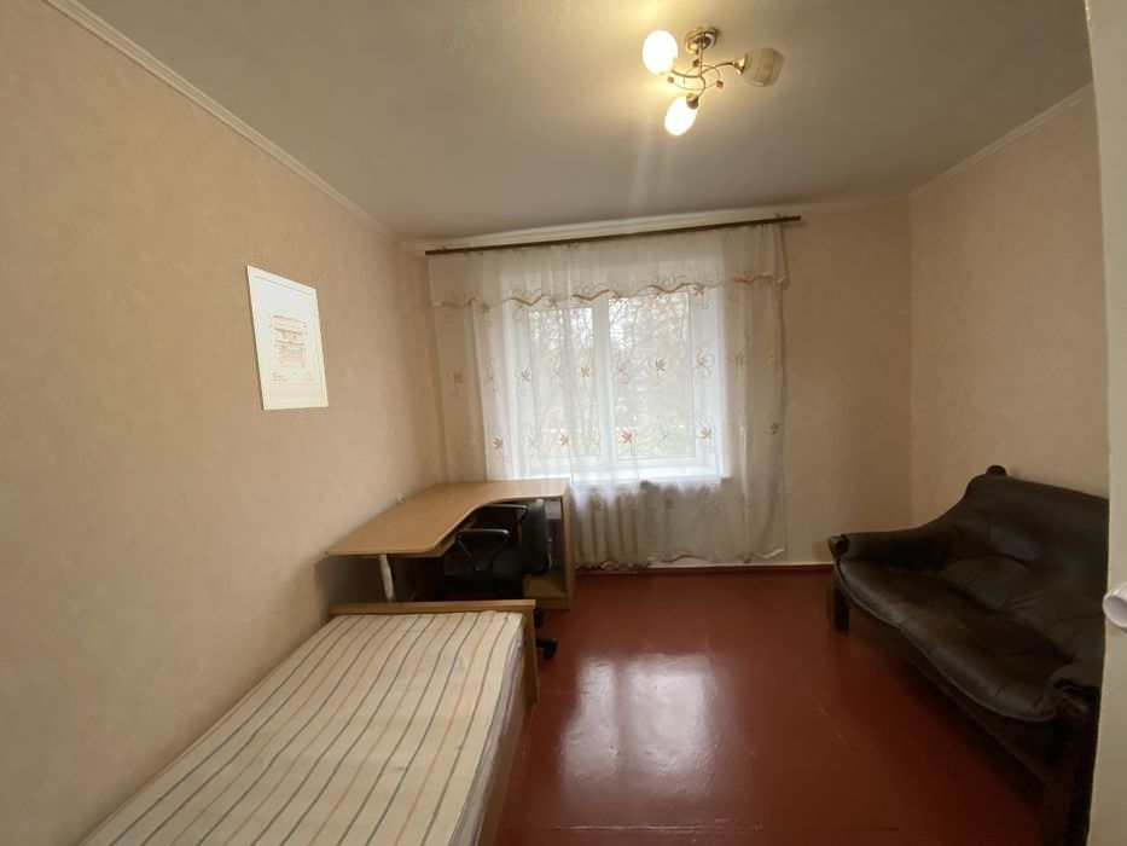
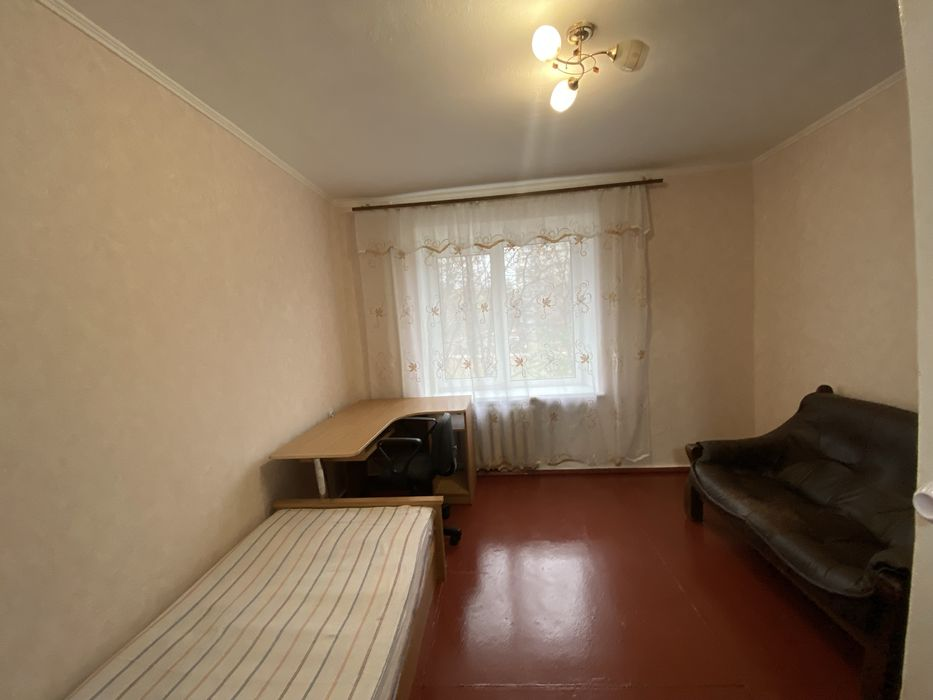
- wall art (290, 343)
